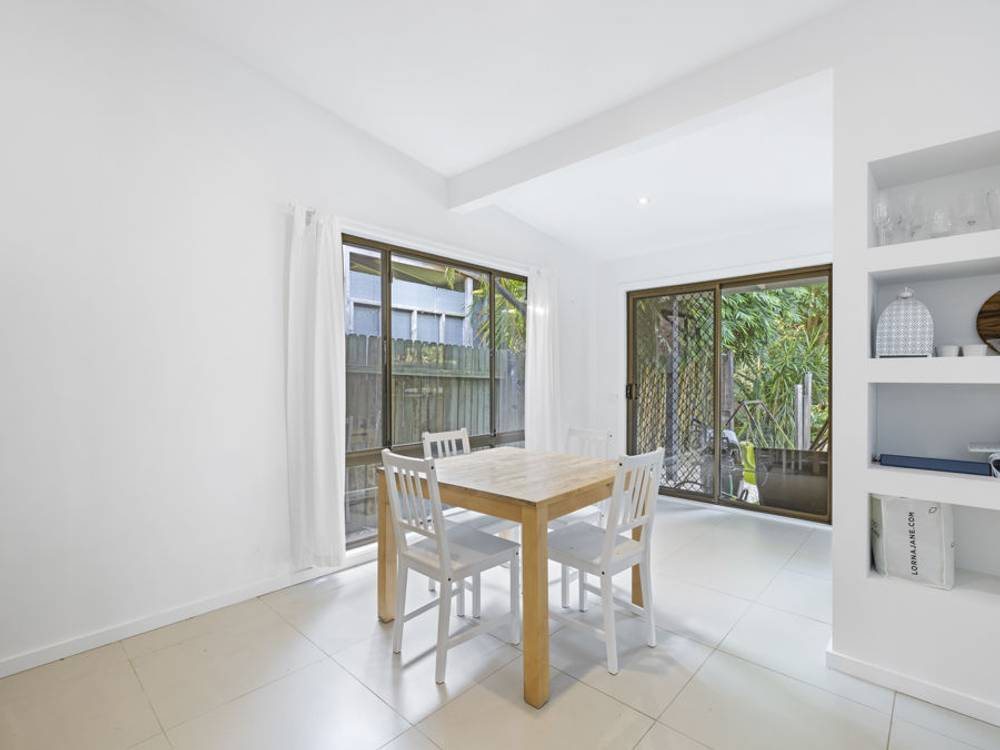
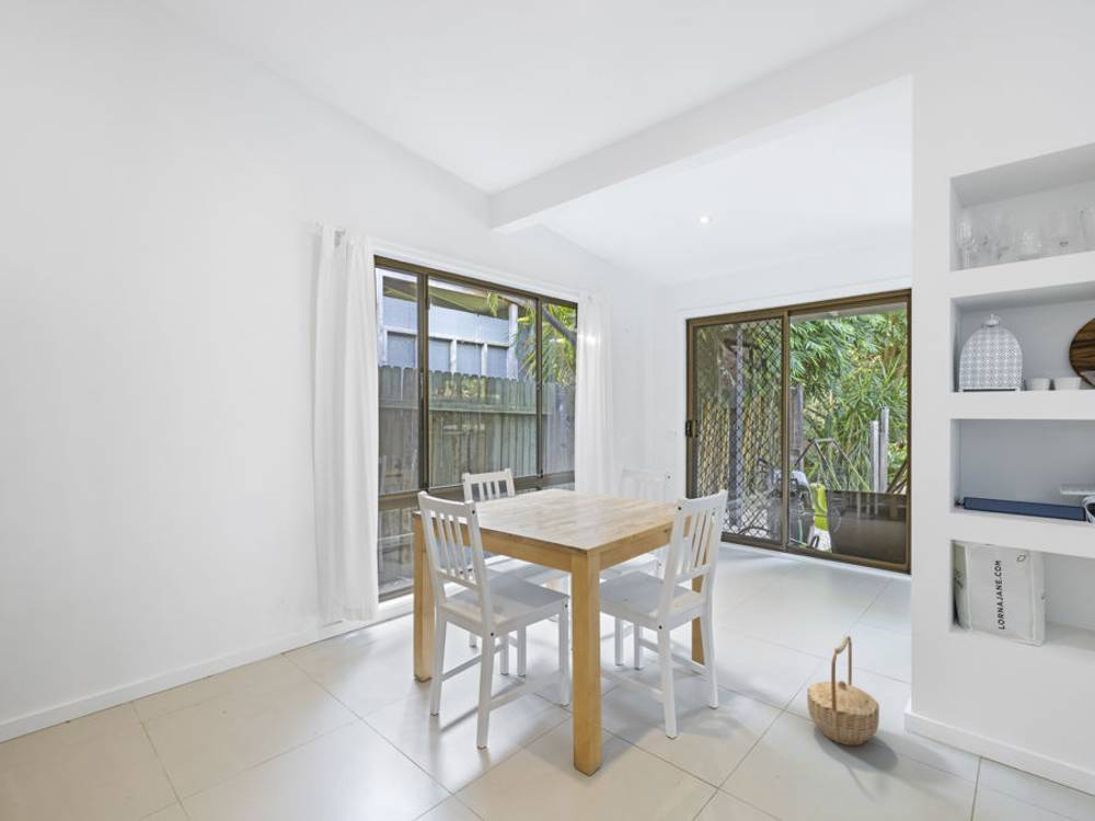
+ basket (842, 687)
